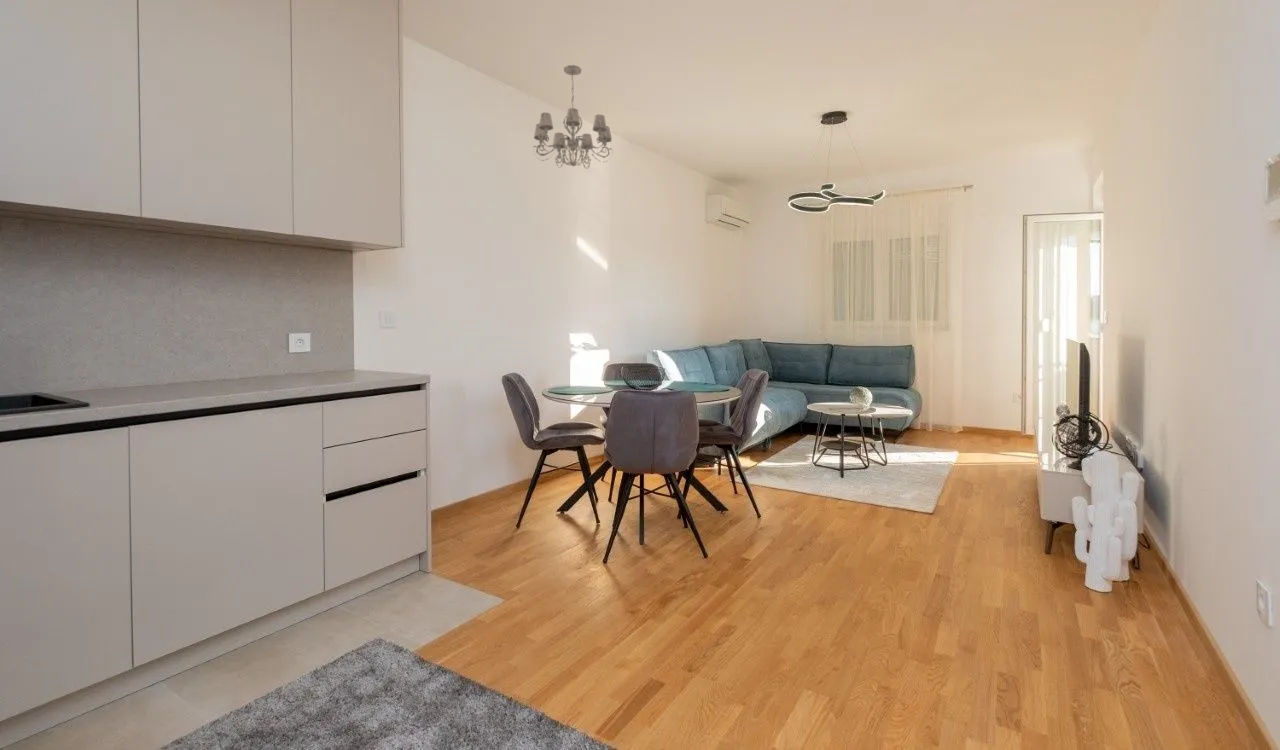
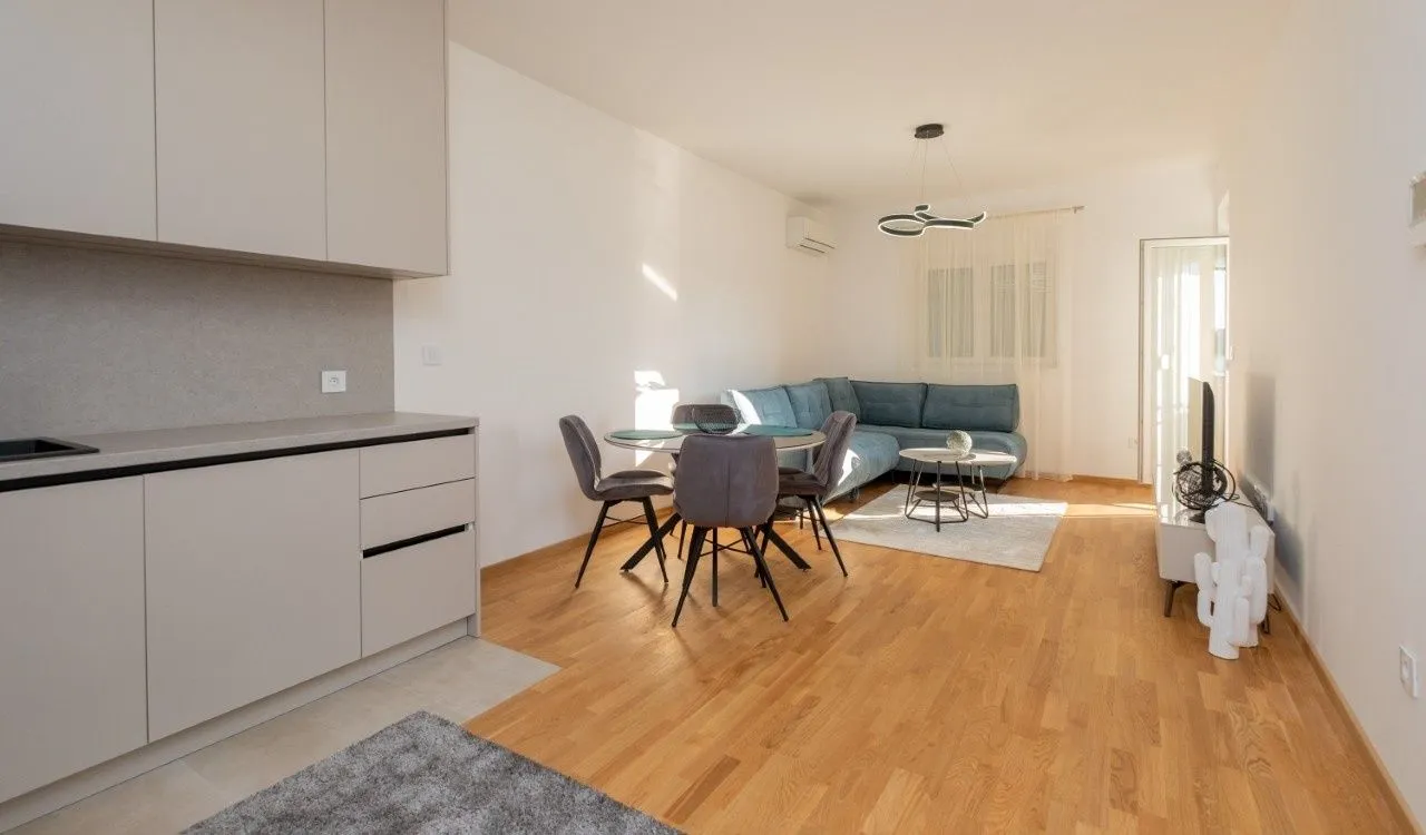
- chandelier (572, 116)
